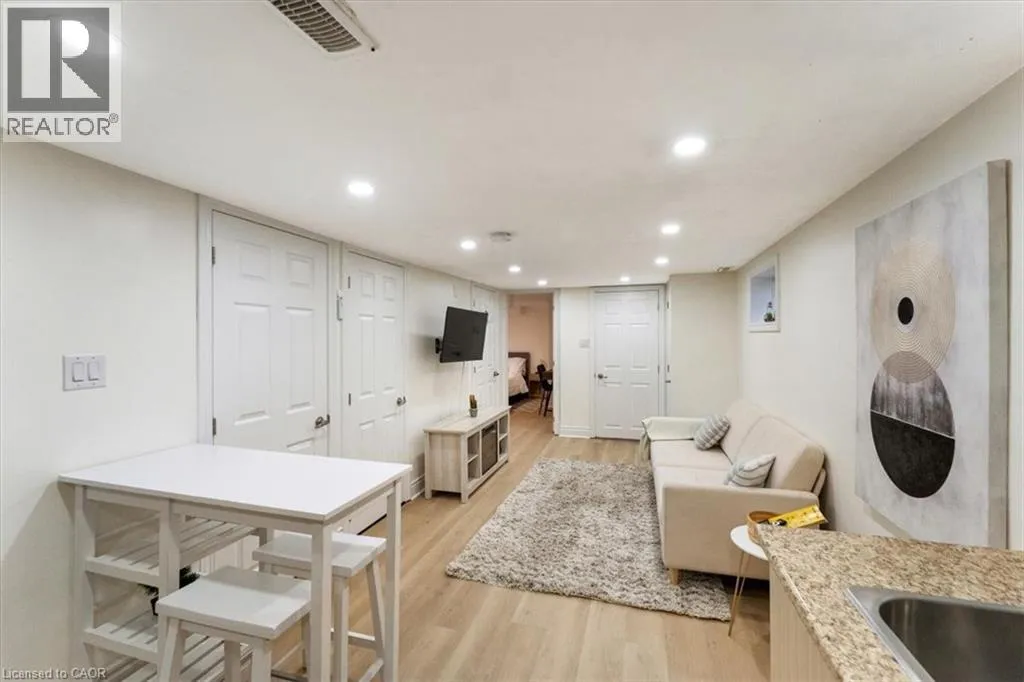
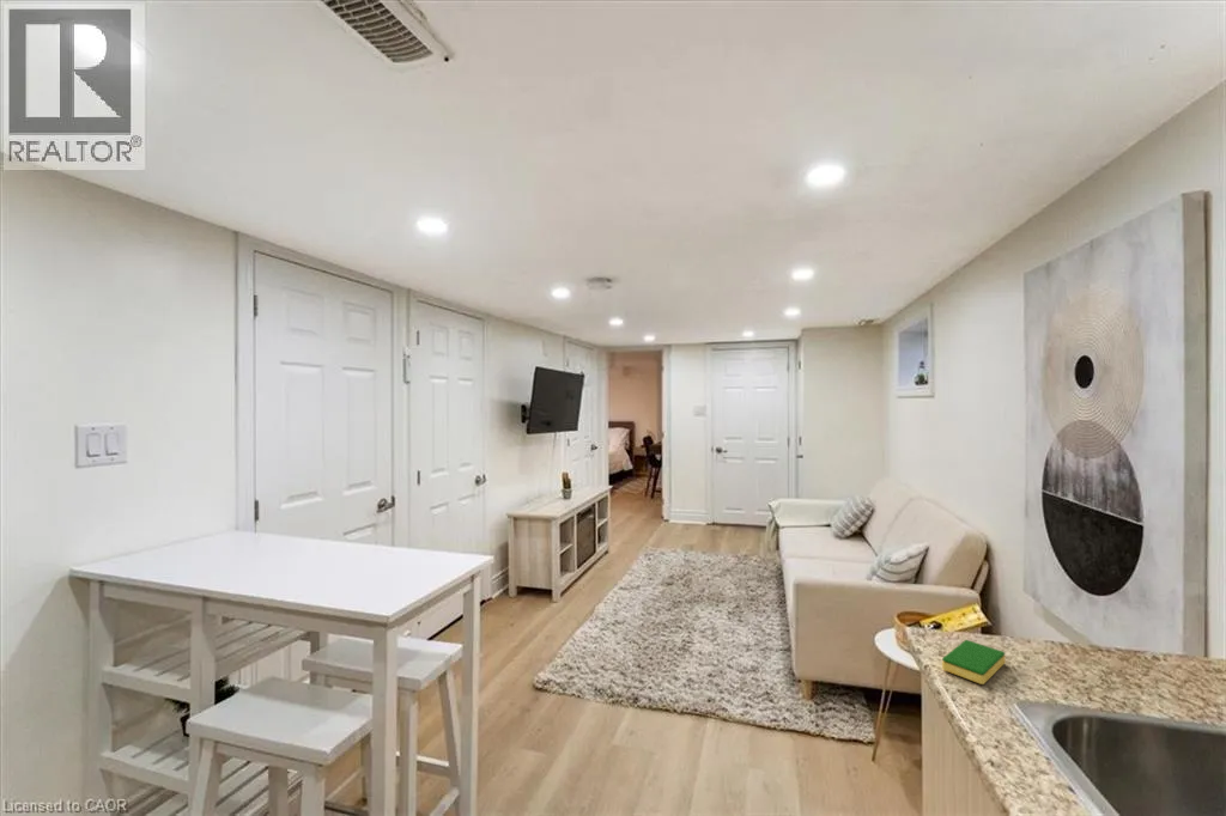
+ dish sponge (973, 660)
